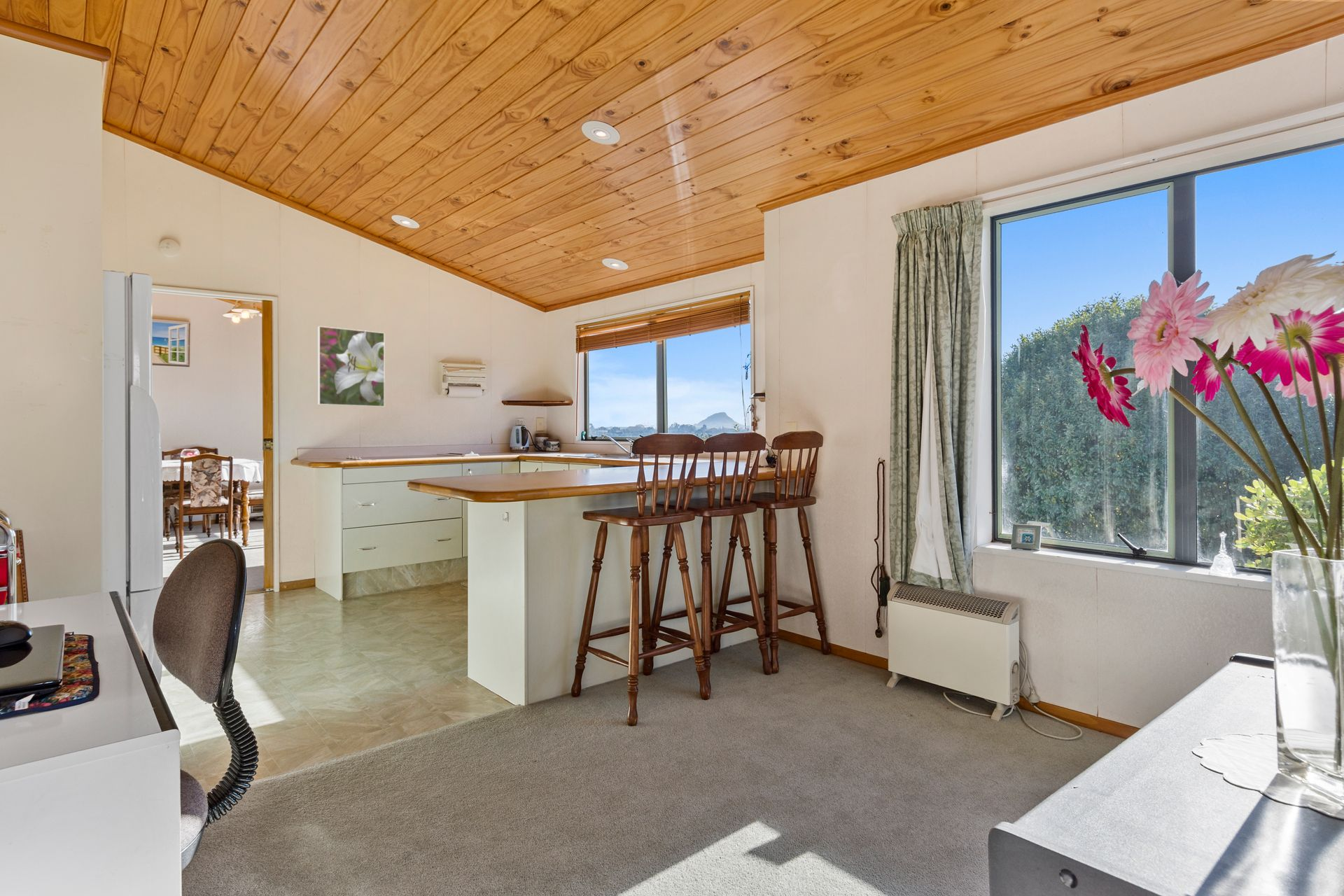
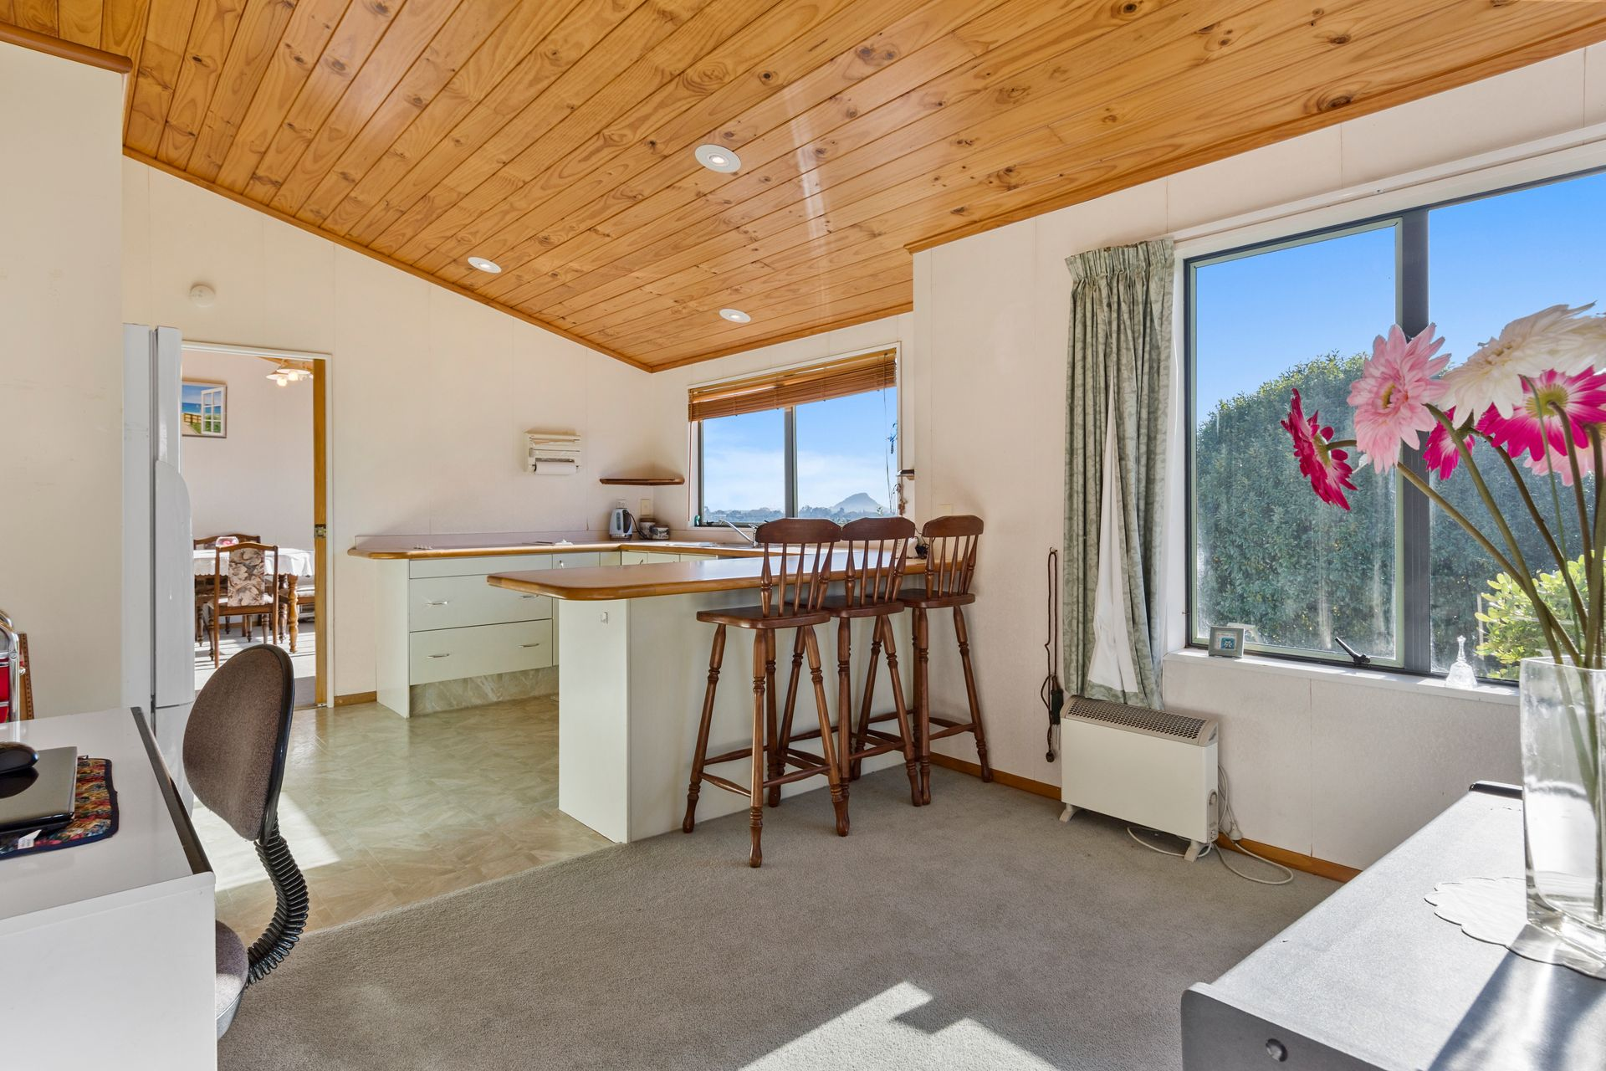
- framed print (352, 368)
